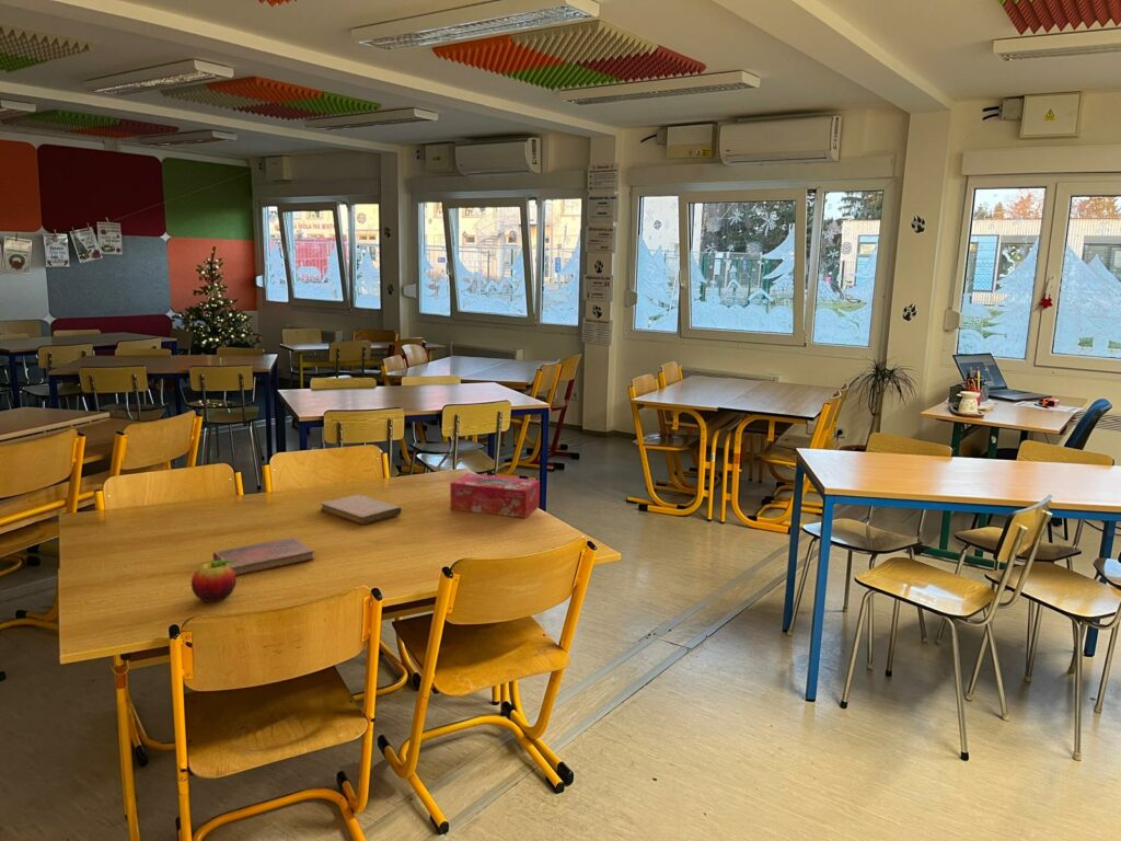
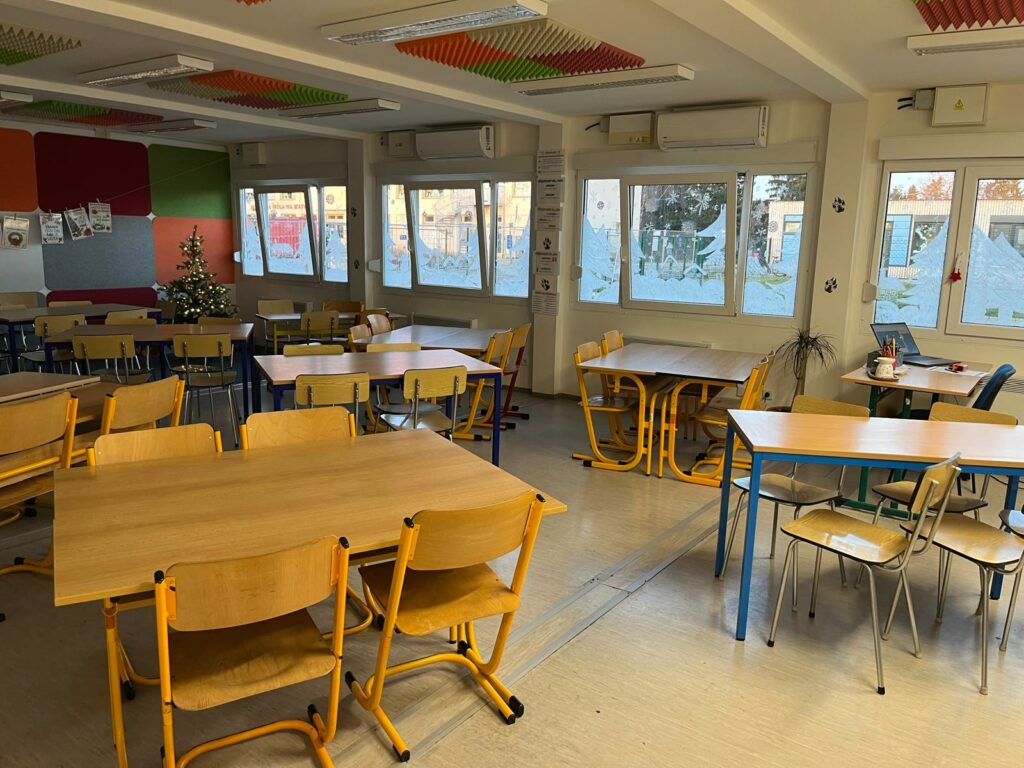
- notebook (360, 508)
- fruit (213, 579)
- diary (264, 555)
- tissue box (495, 494)
